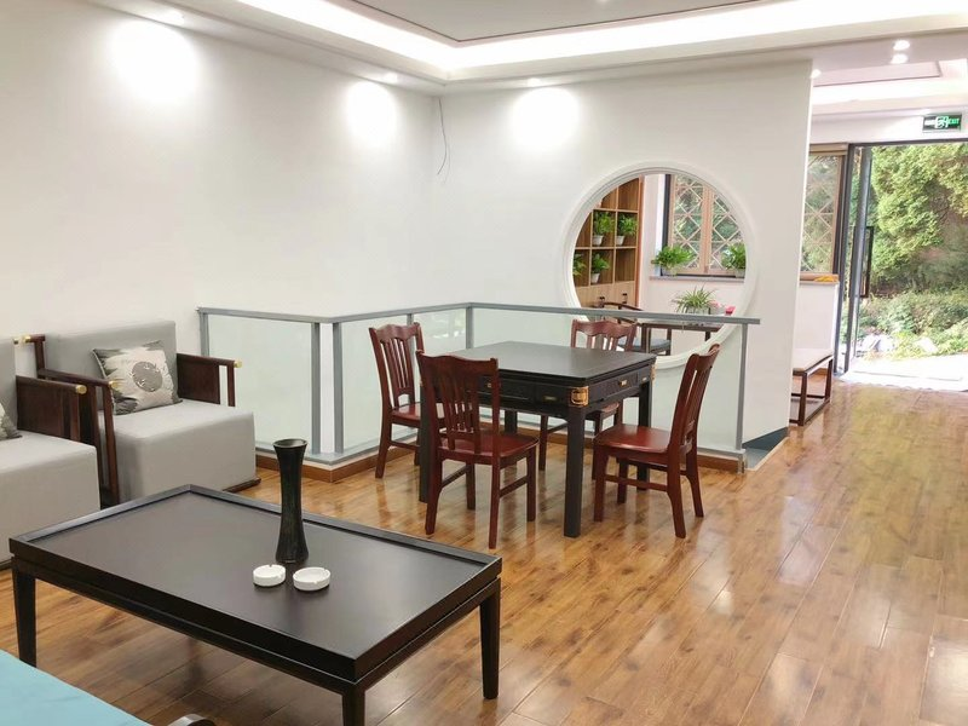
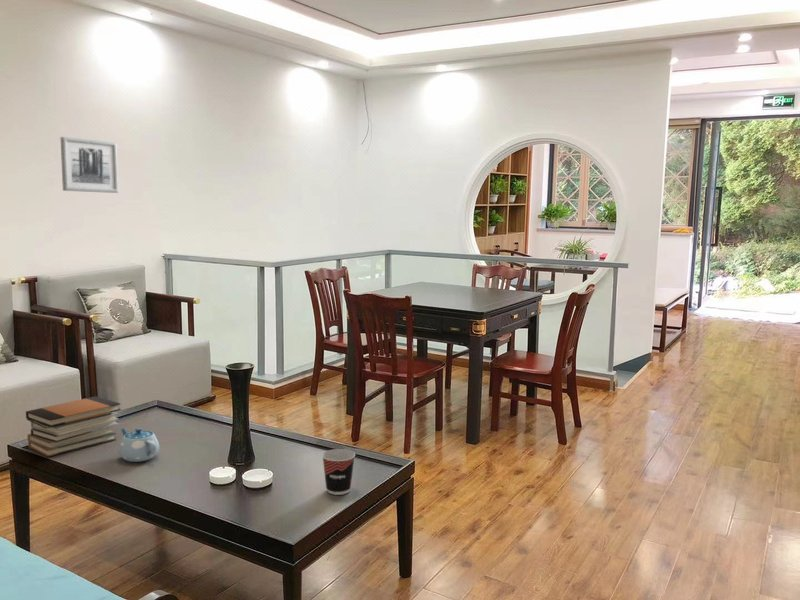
+ wall art (90, 166)
+ cup (338, 472)
+ book stack (74, 425)
+ chinaware (137, 442)
